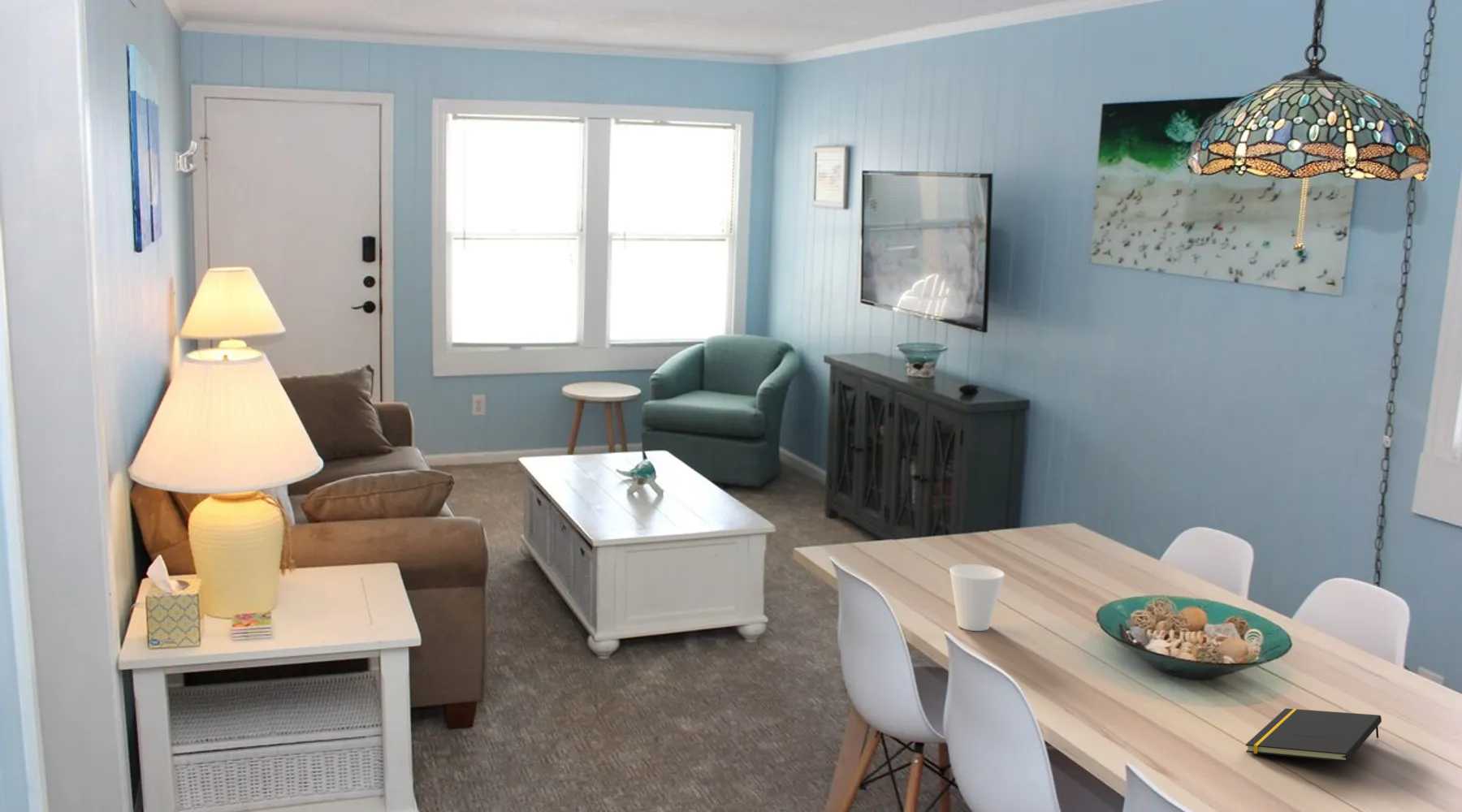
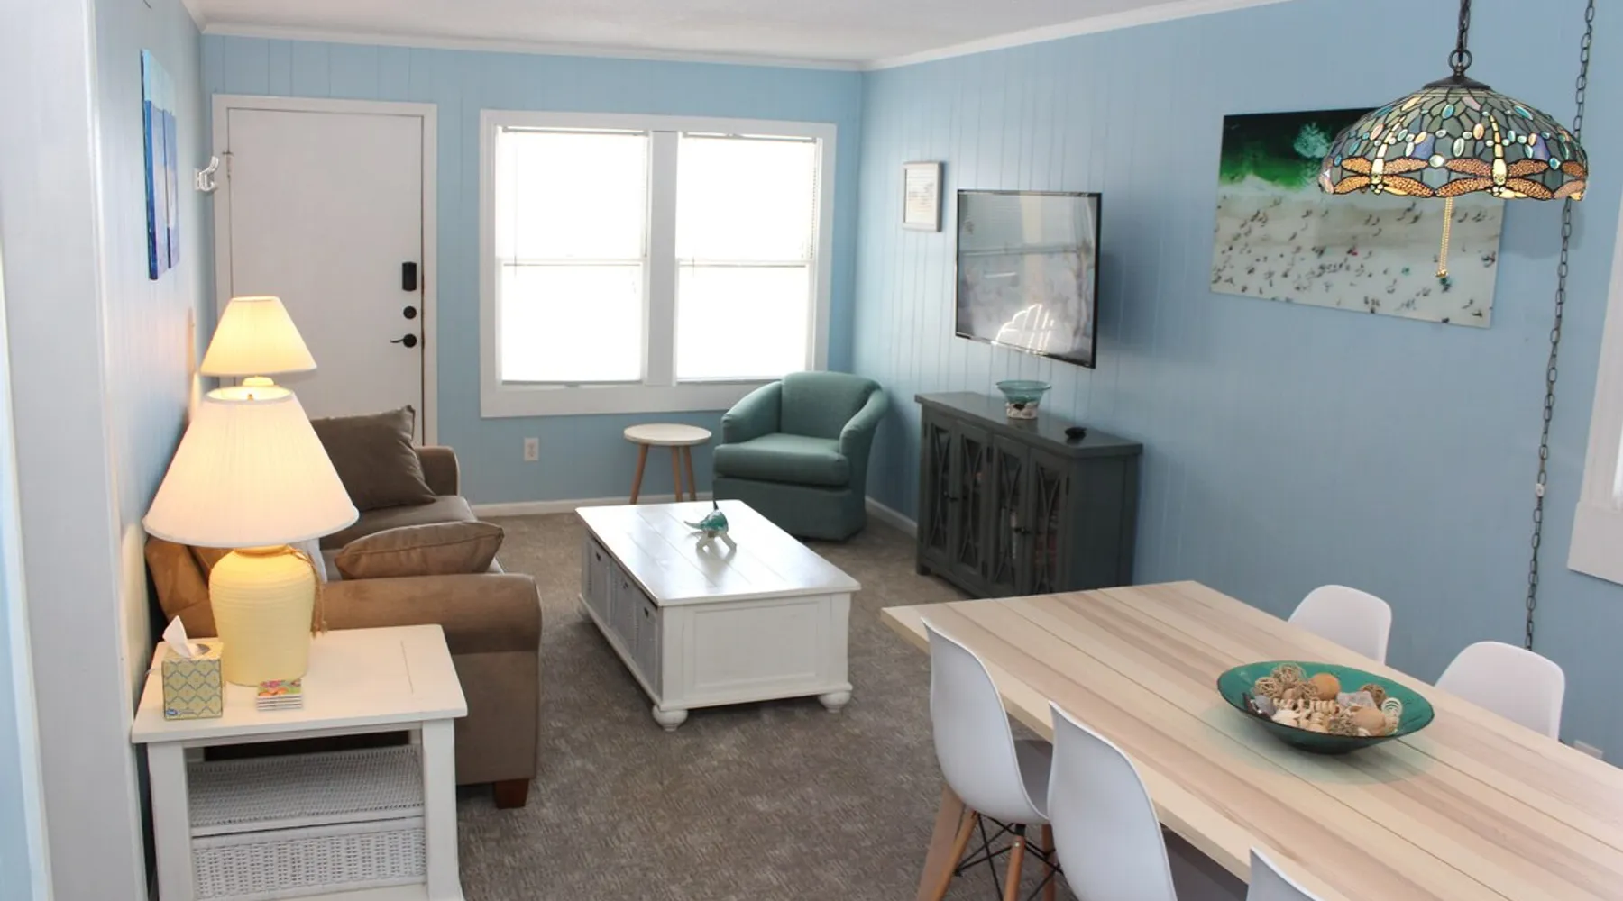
- notepad (1314, 733)
- cup (975, 598)
